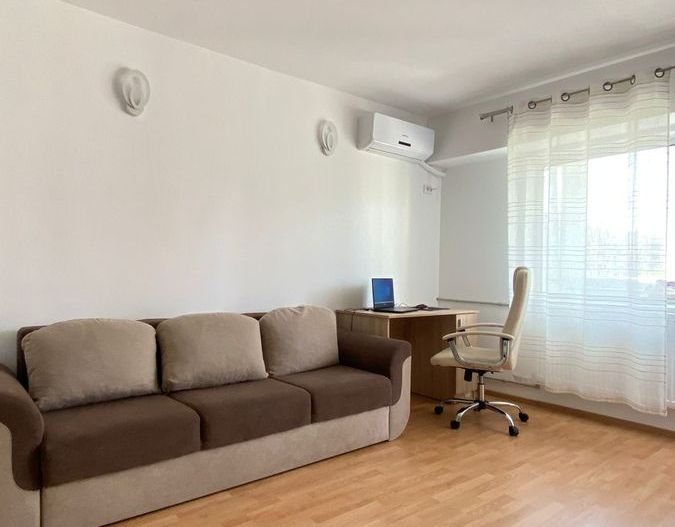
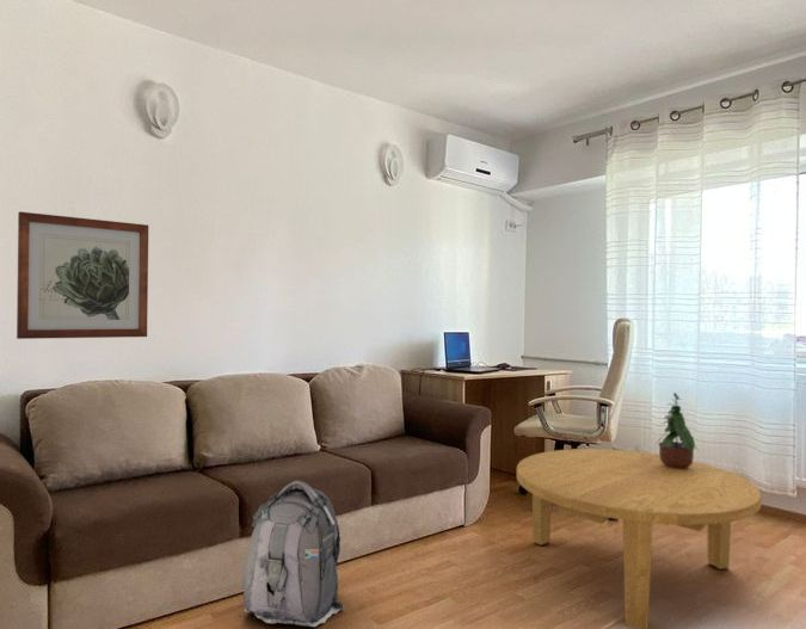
+ coffee table (629, 524)
+ wall art (86, 278)
+ potted plant (677, 428)
+ backpack (297, 545)
